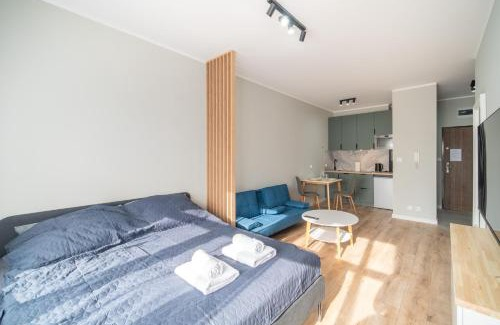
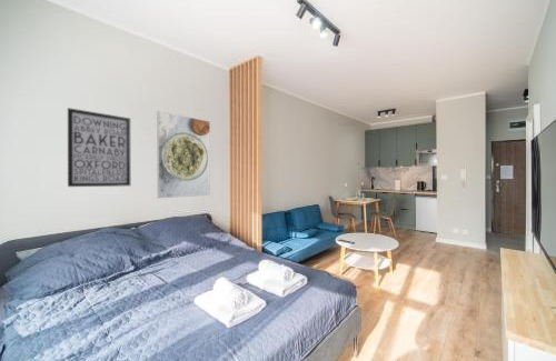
+ wall art (101, 150)
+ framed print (186, 157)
